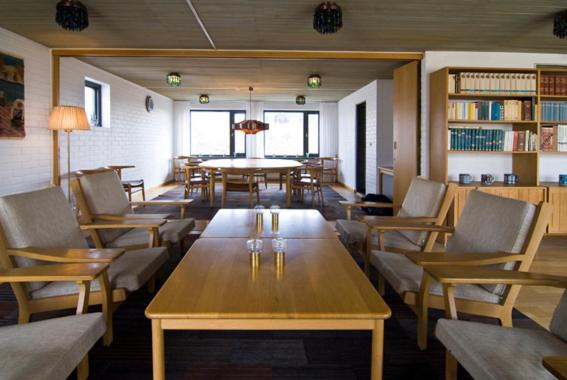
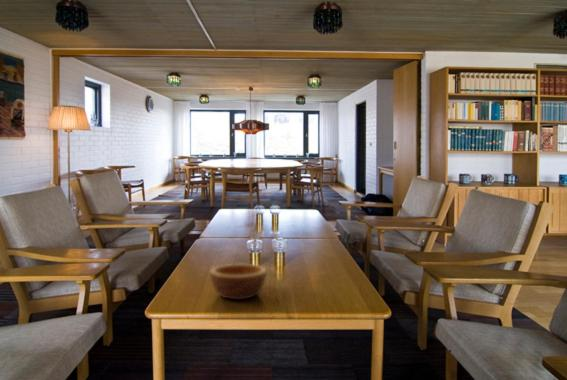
+ bowl (238, 282)
